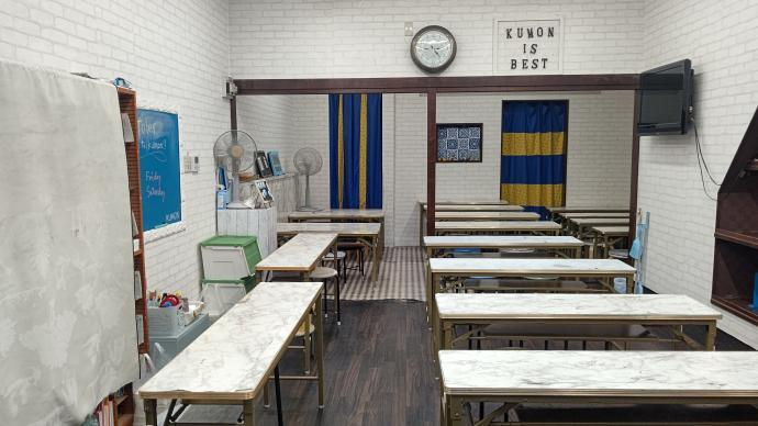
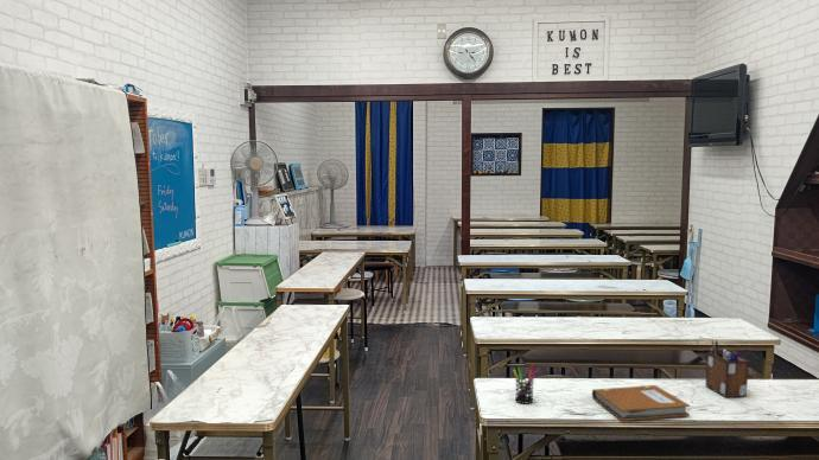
+ desk organizer (726, 366)
+ notebook (640, 401)
+ pen holder (523, 382)
